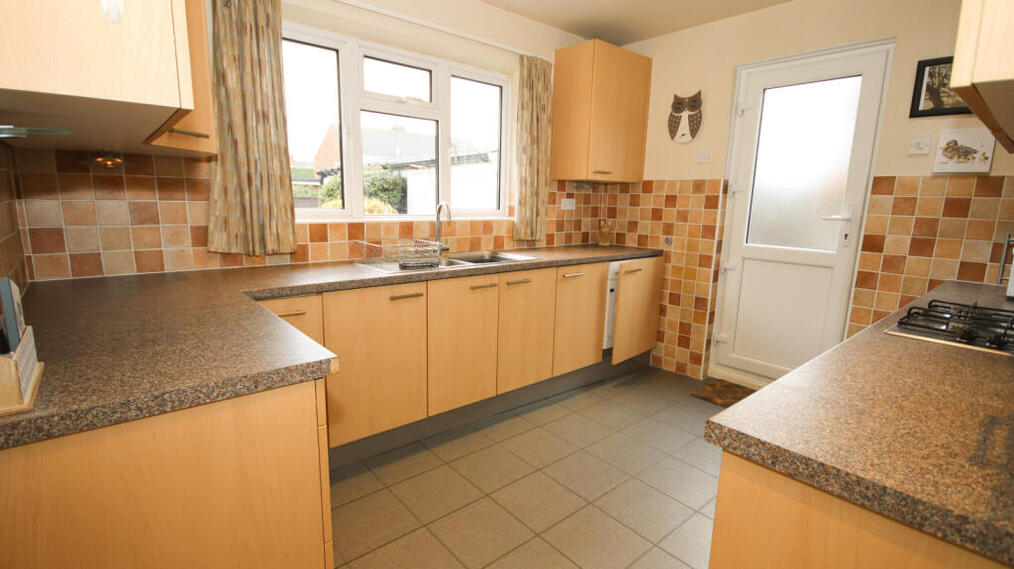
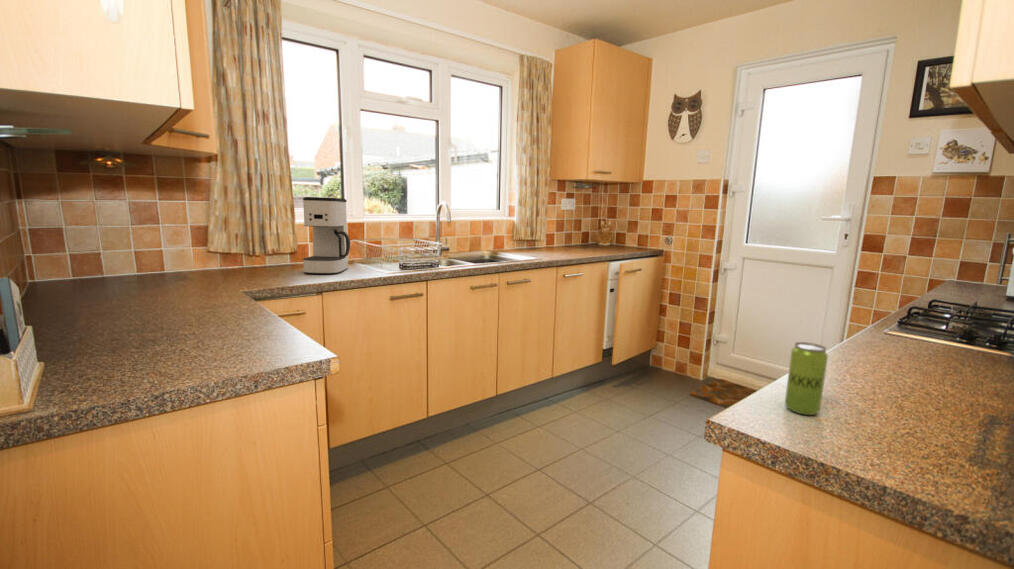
+ beverage can (805, 378)
+ coffee maker (328, 235)
